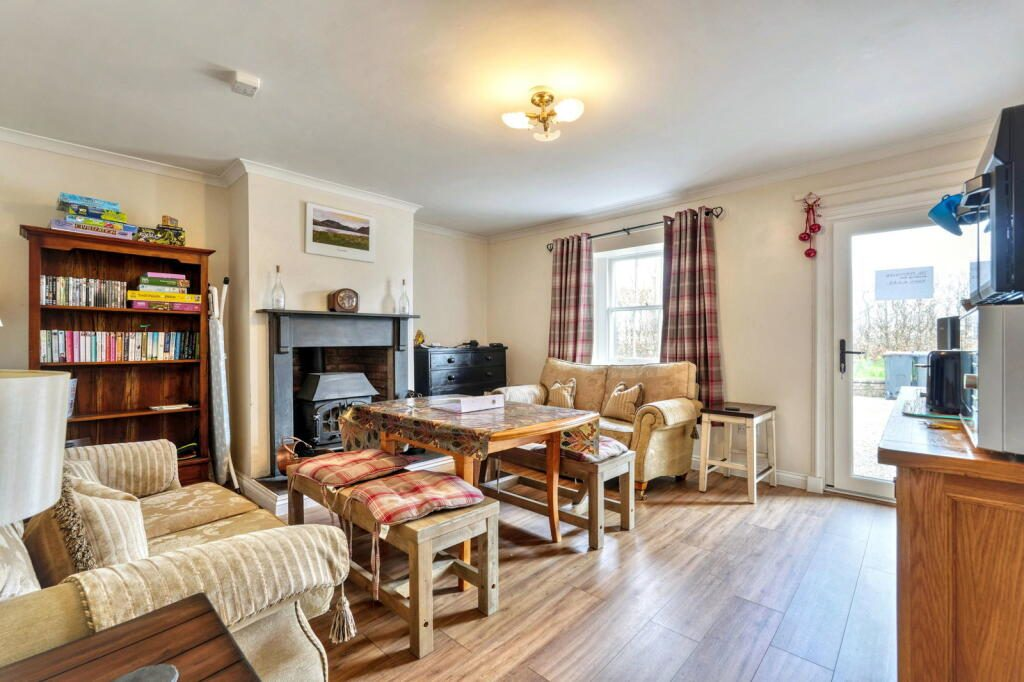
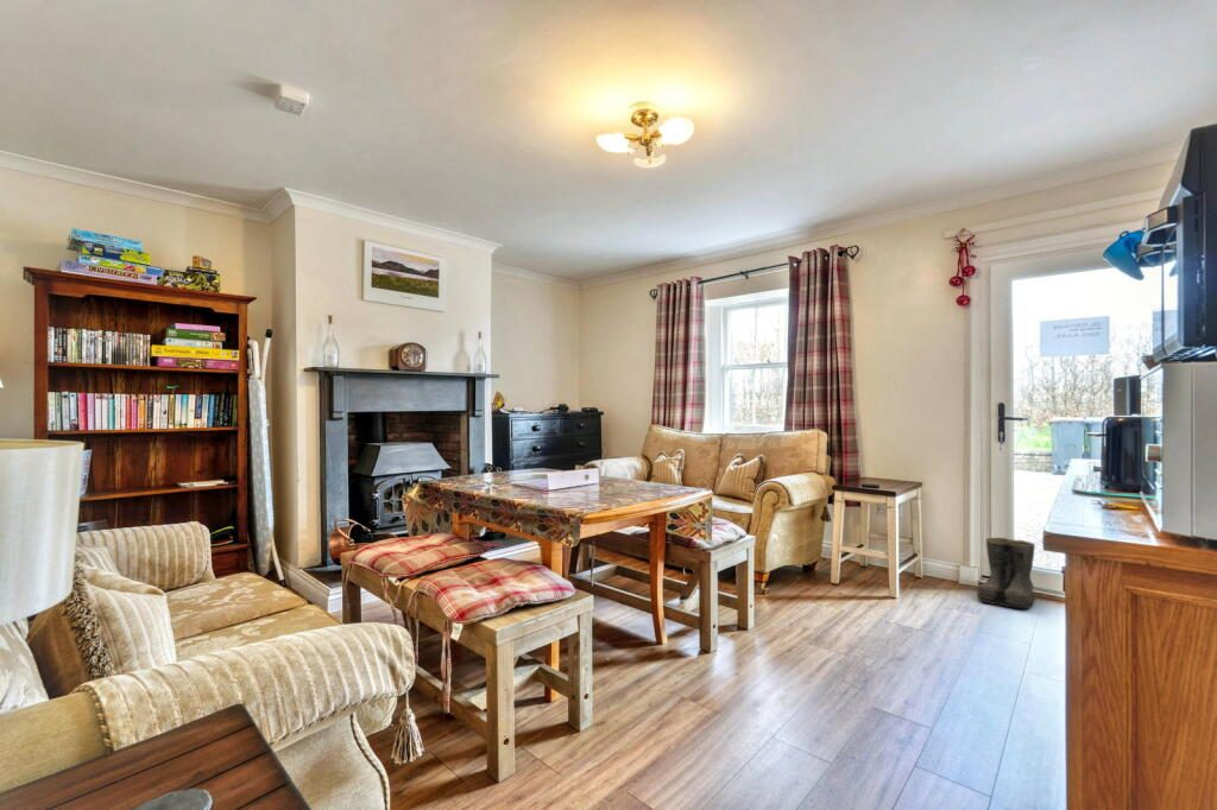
+ boots (1005, 570)
